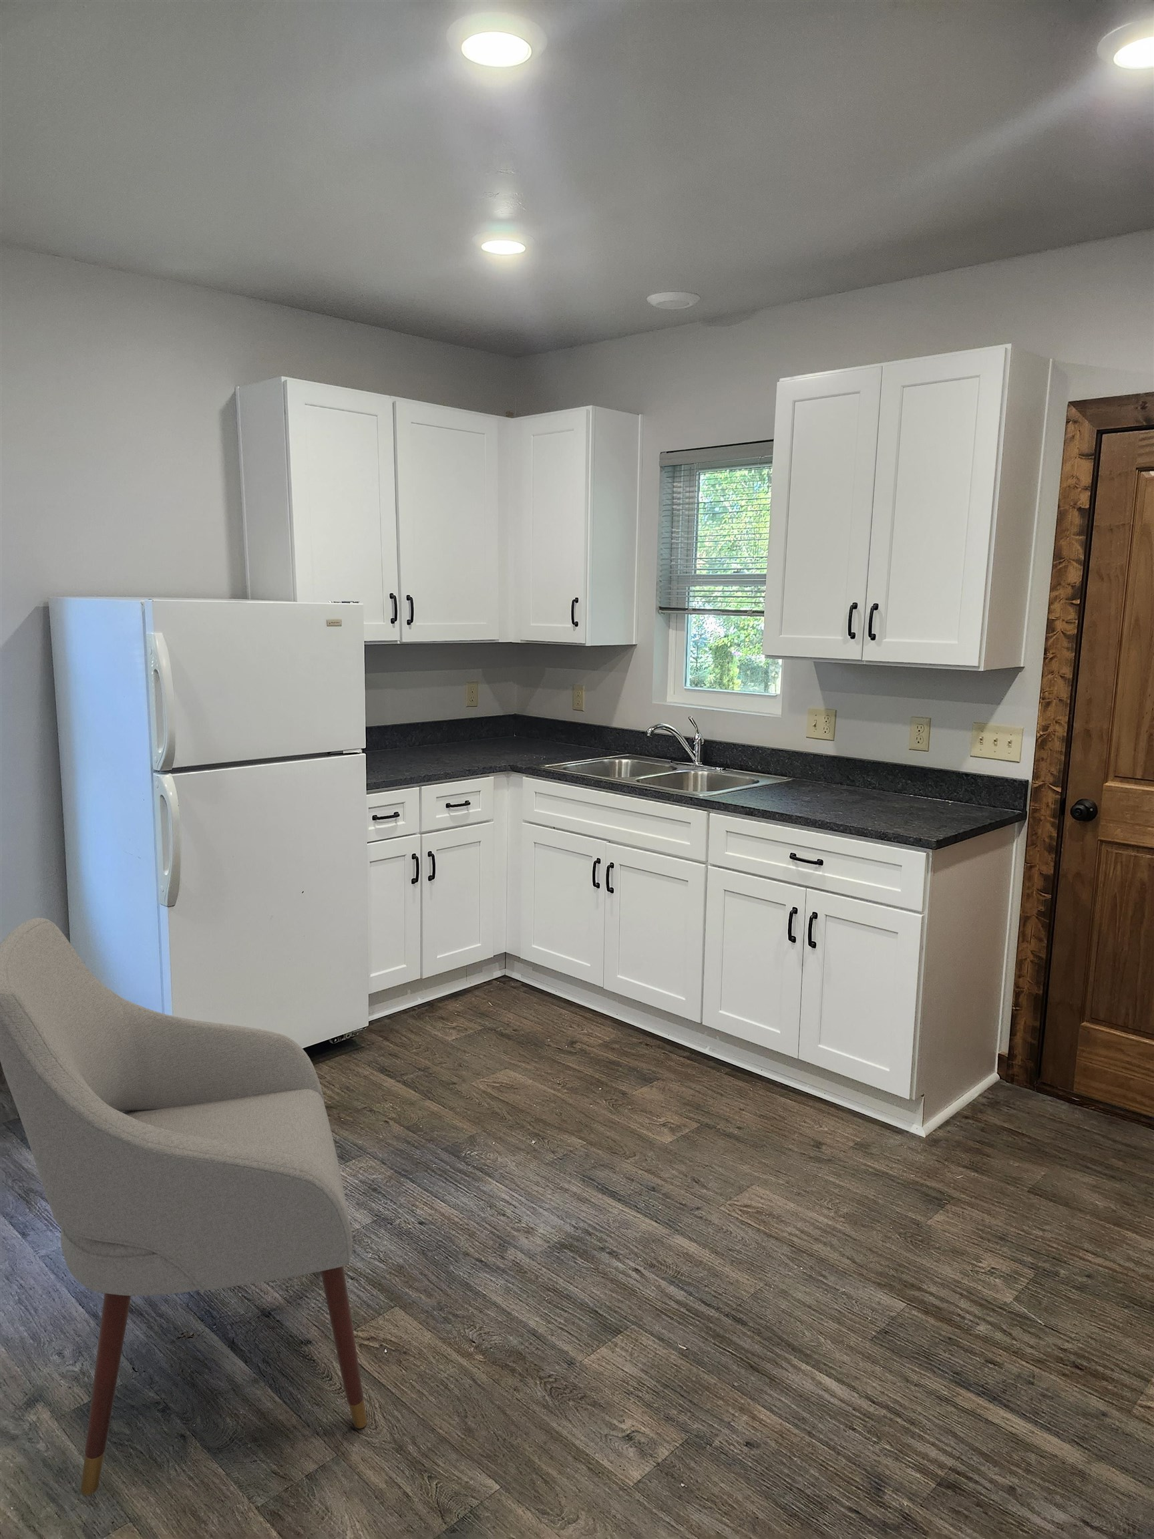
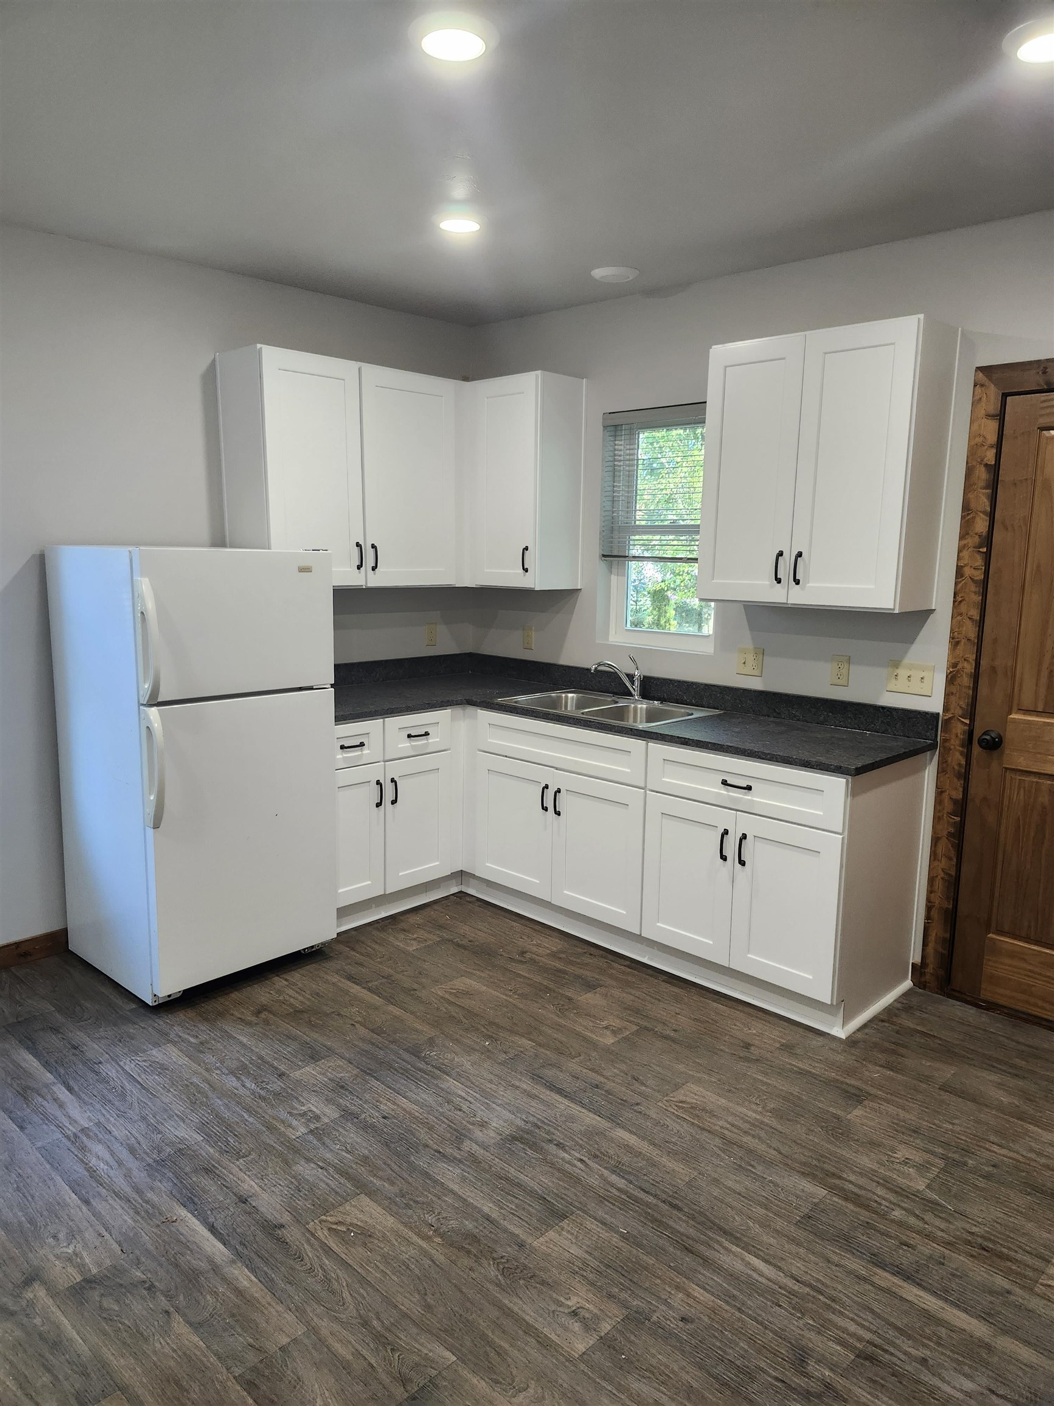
- chair (187, 1157)
